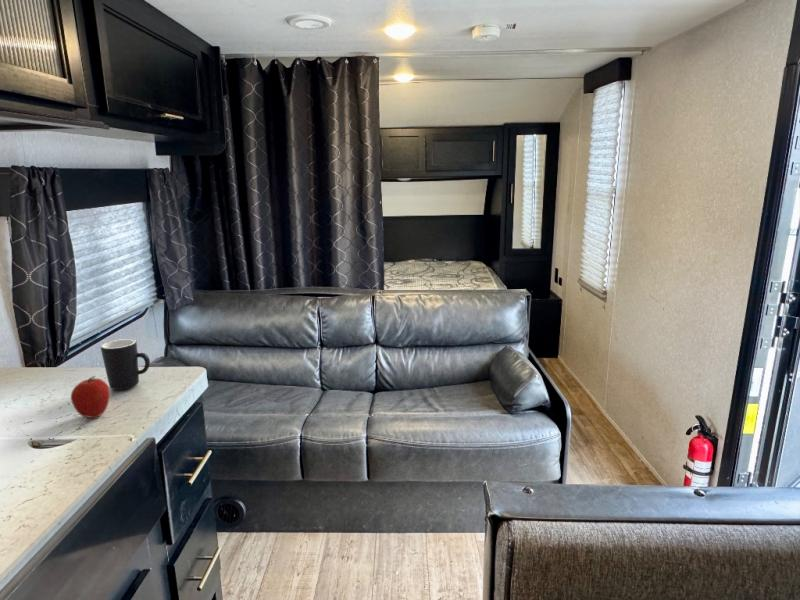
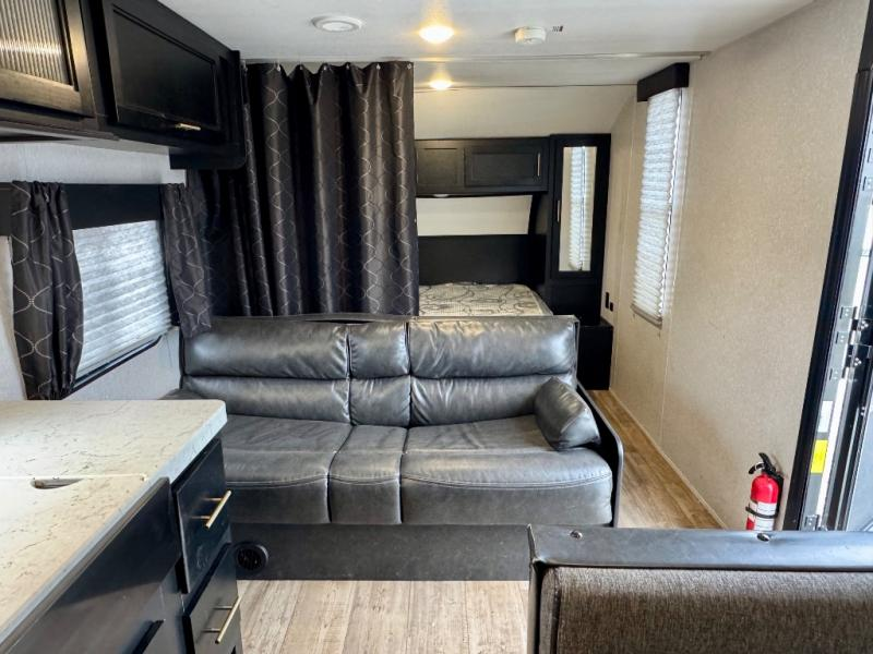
- fruit (91, 395)
- mug (127, 364)
